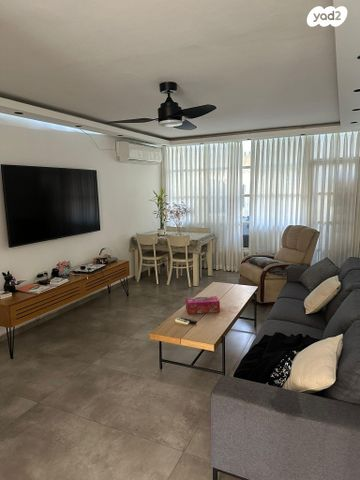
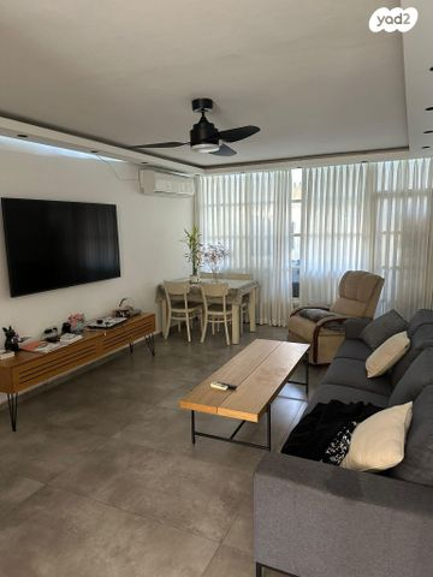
- tissue box (202, 304)
